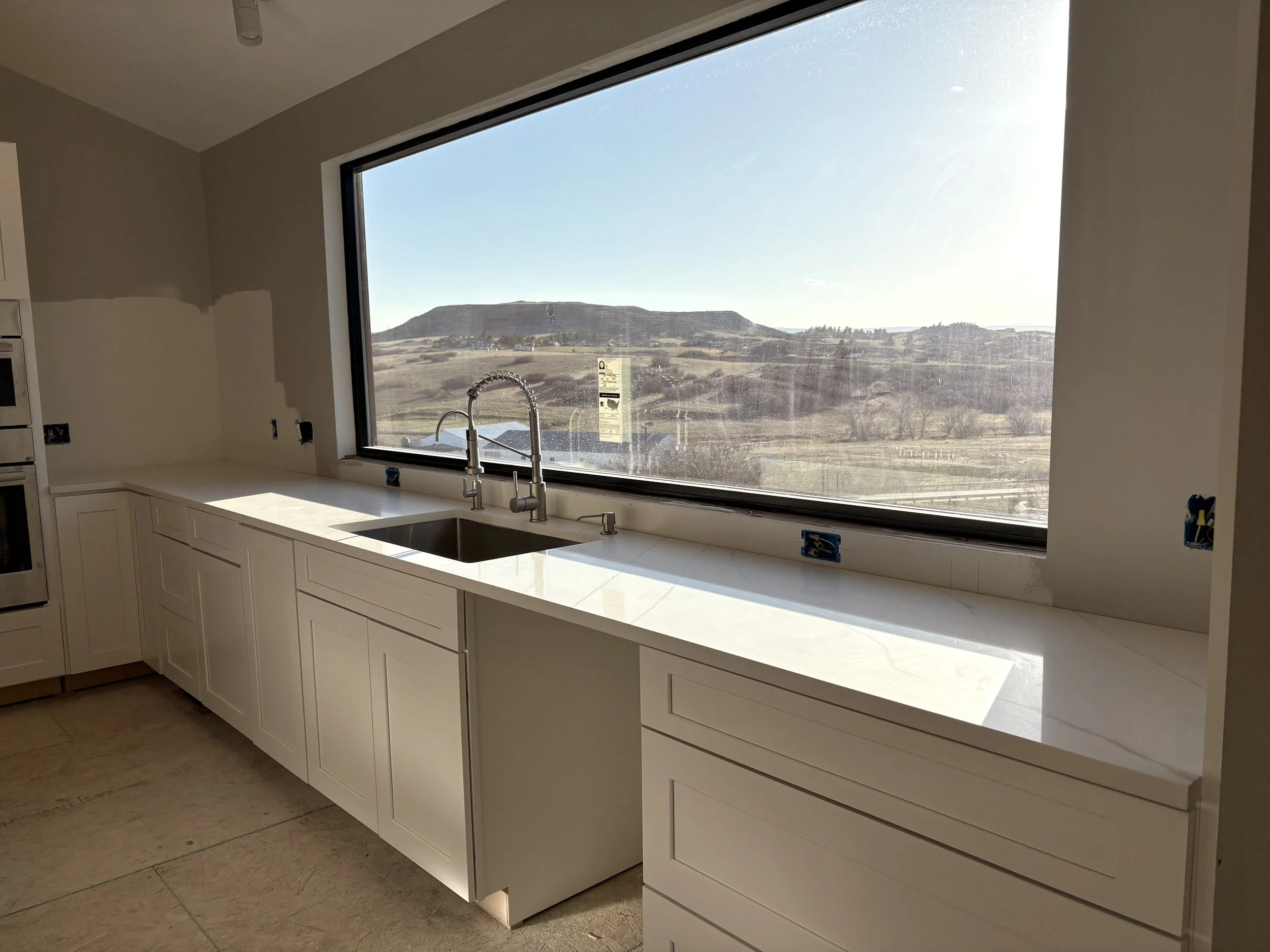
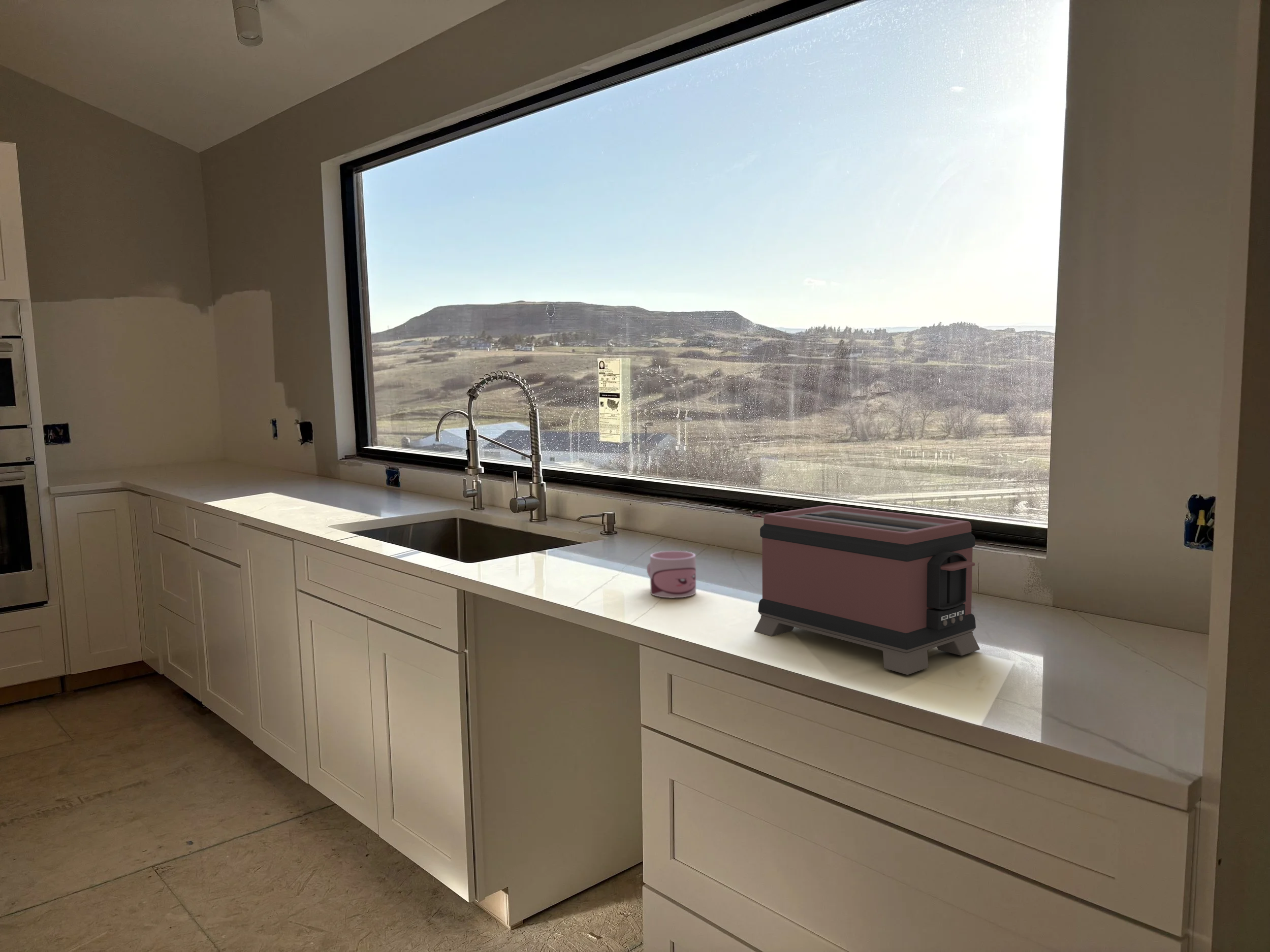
+ mug (669, 573)
+ toaster (870, 580)
